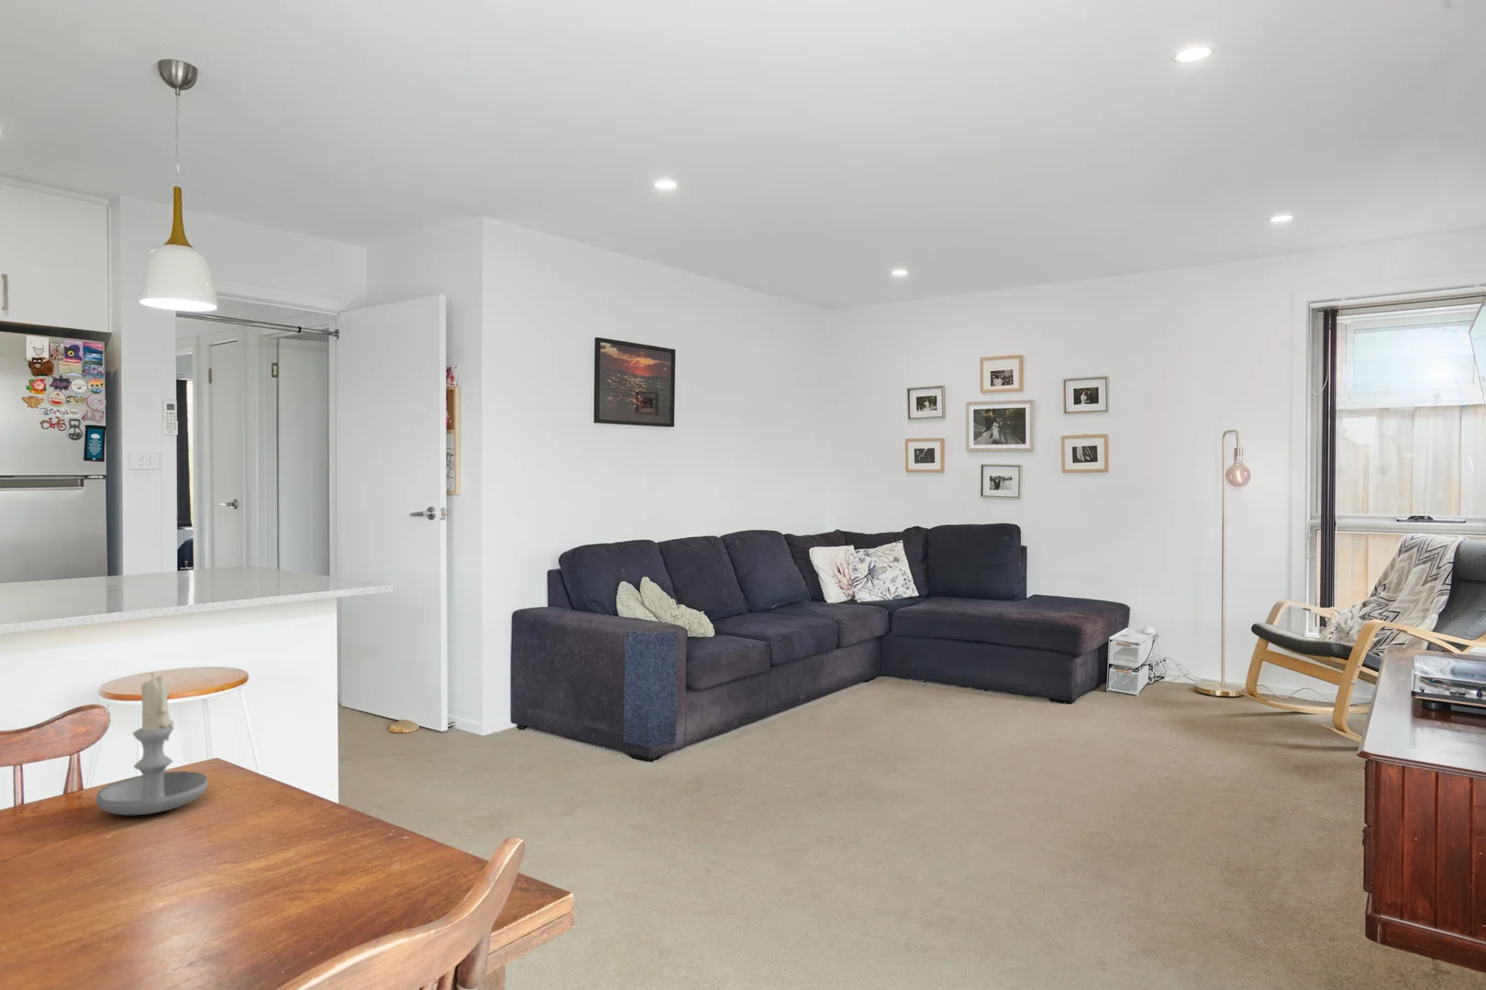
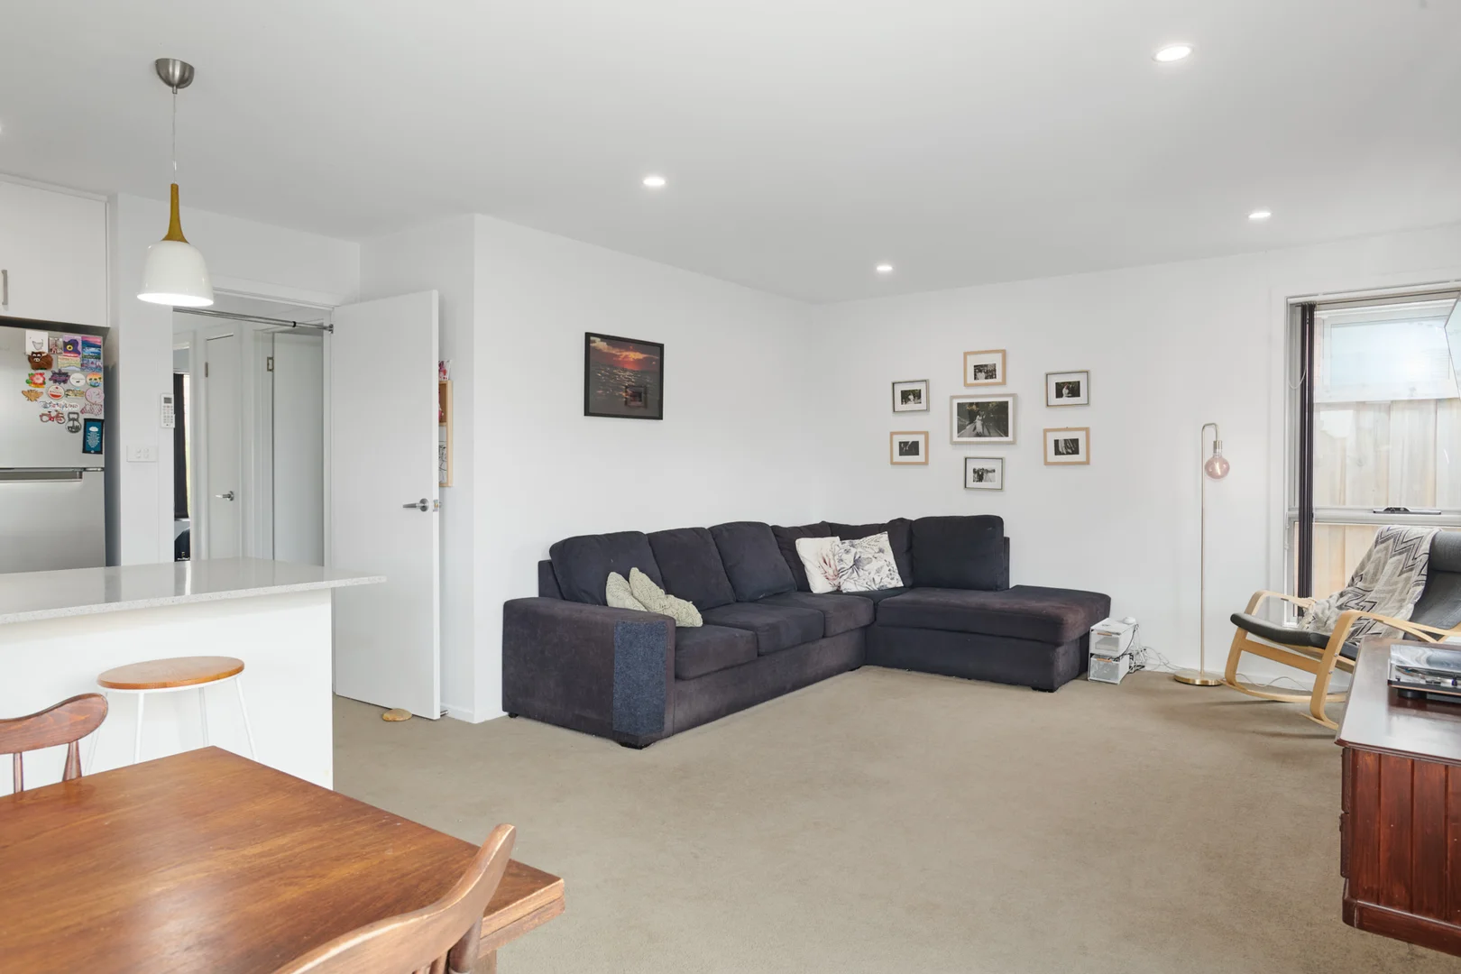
- candle (154, 740)
